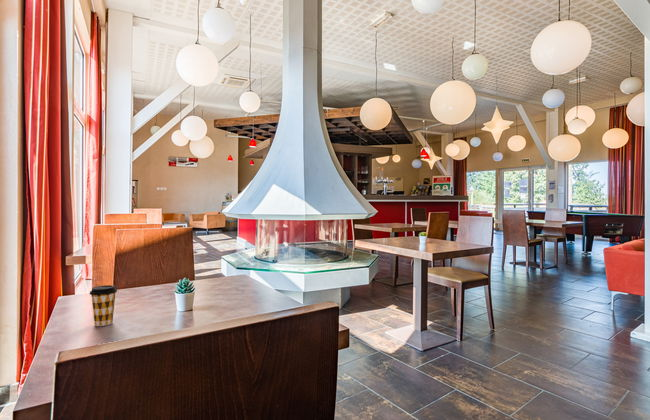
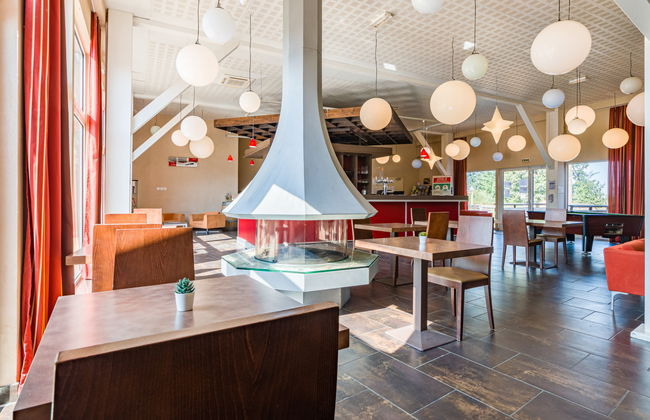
- coffee cup (103, 305)
